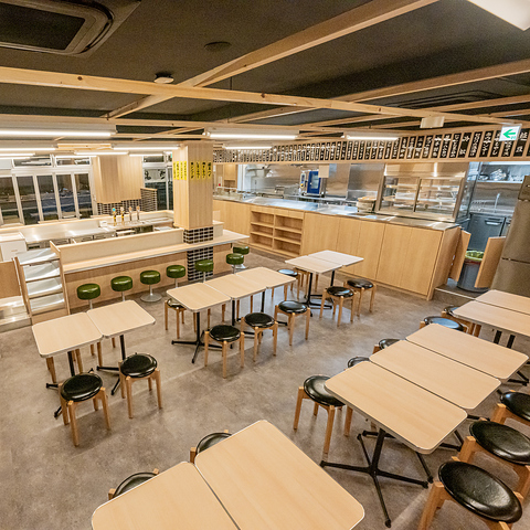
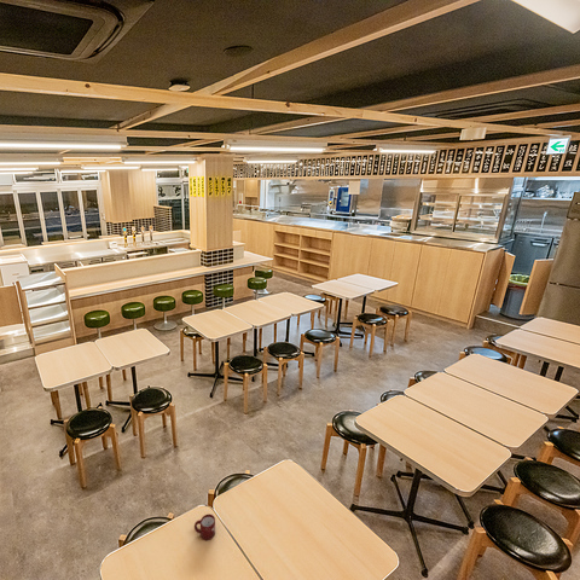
+ cup (204, 527)
